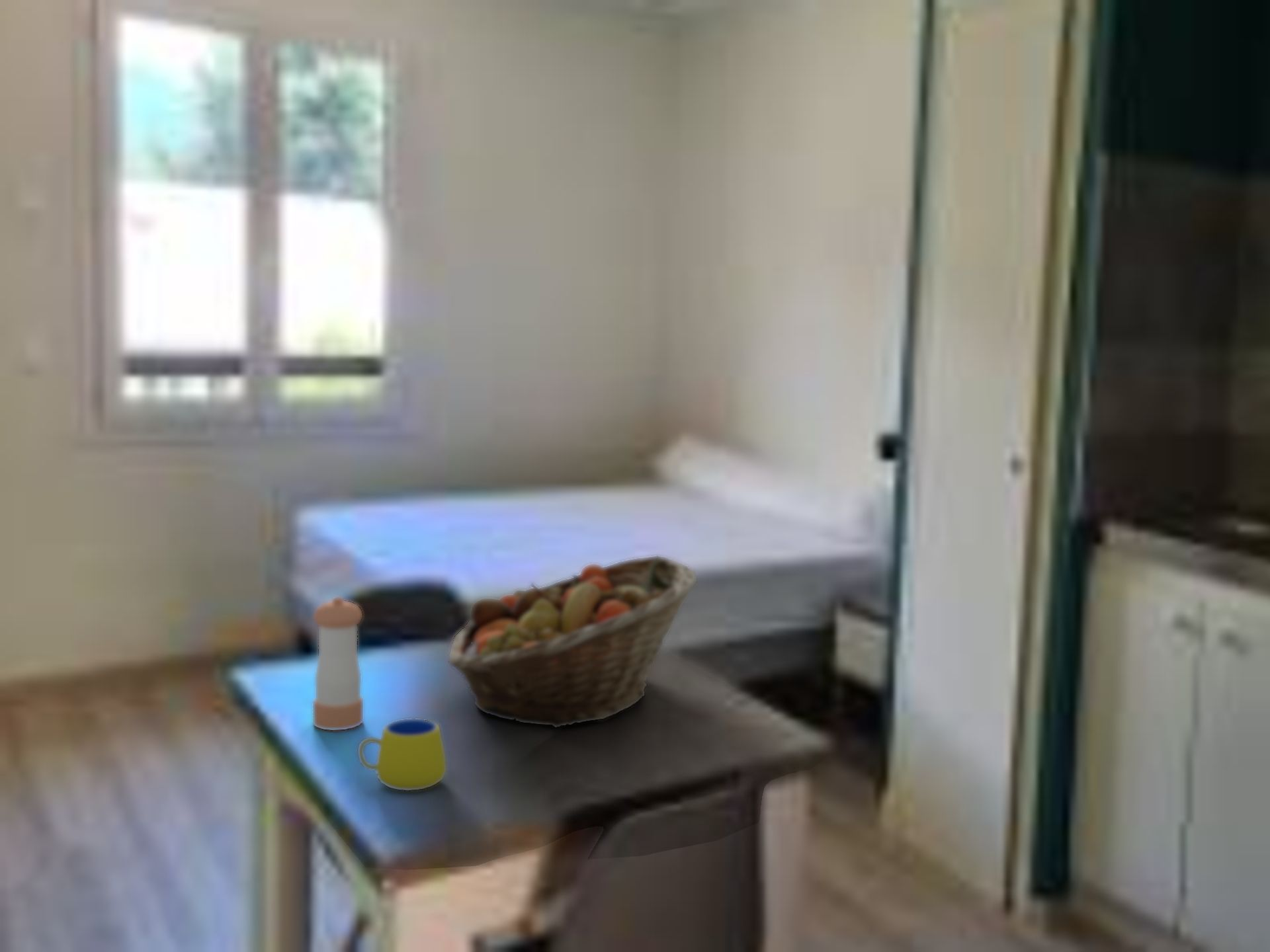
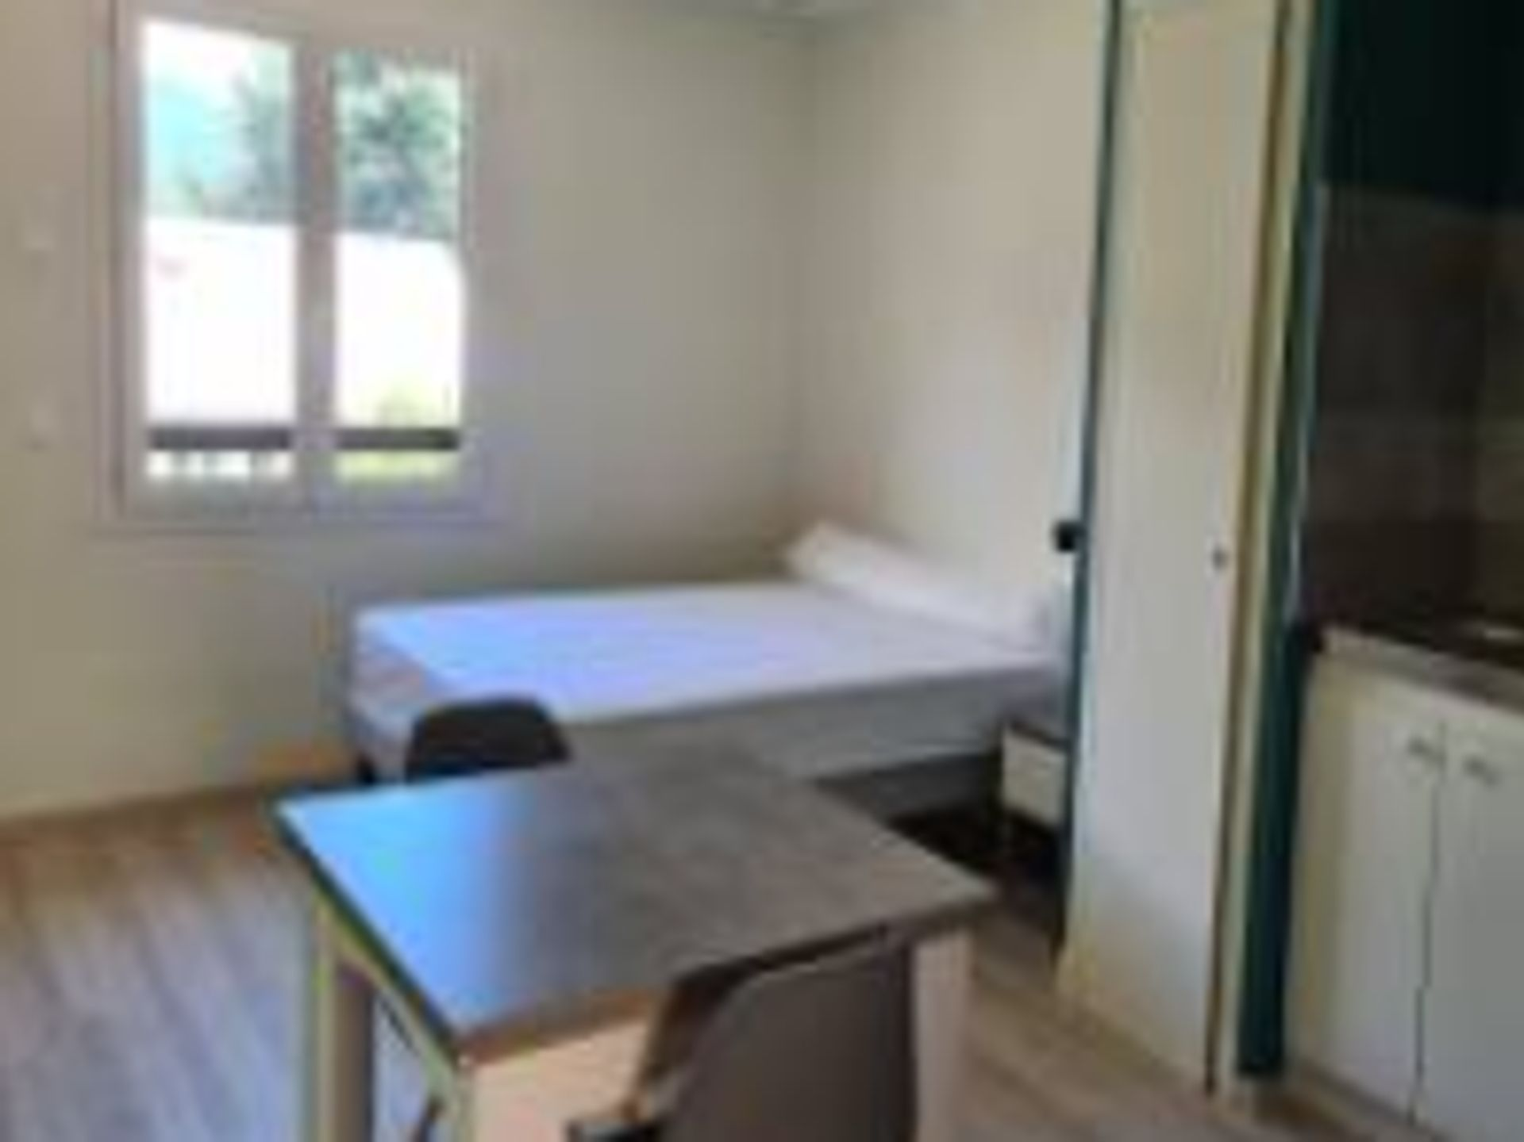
- fruit basket (572, 631)
- pepper shaker (338, 660)
- mug (401, 753)
